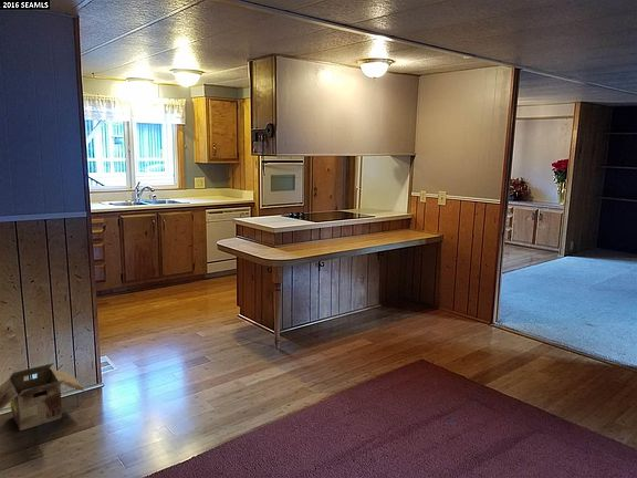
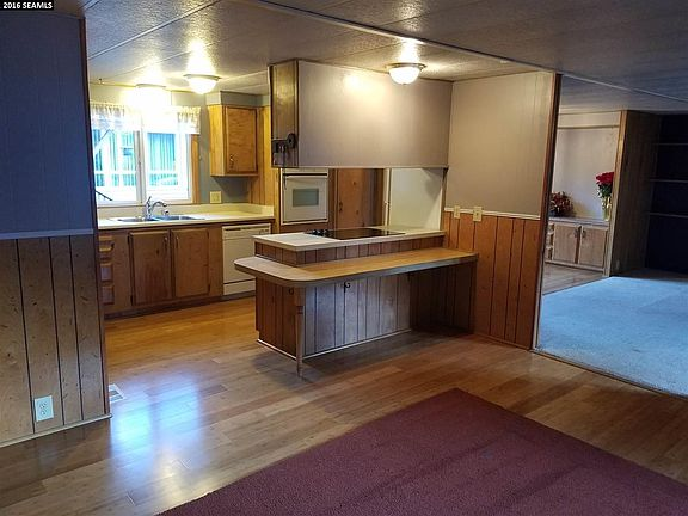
- cardboard box (38, 395)
